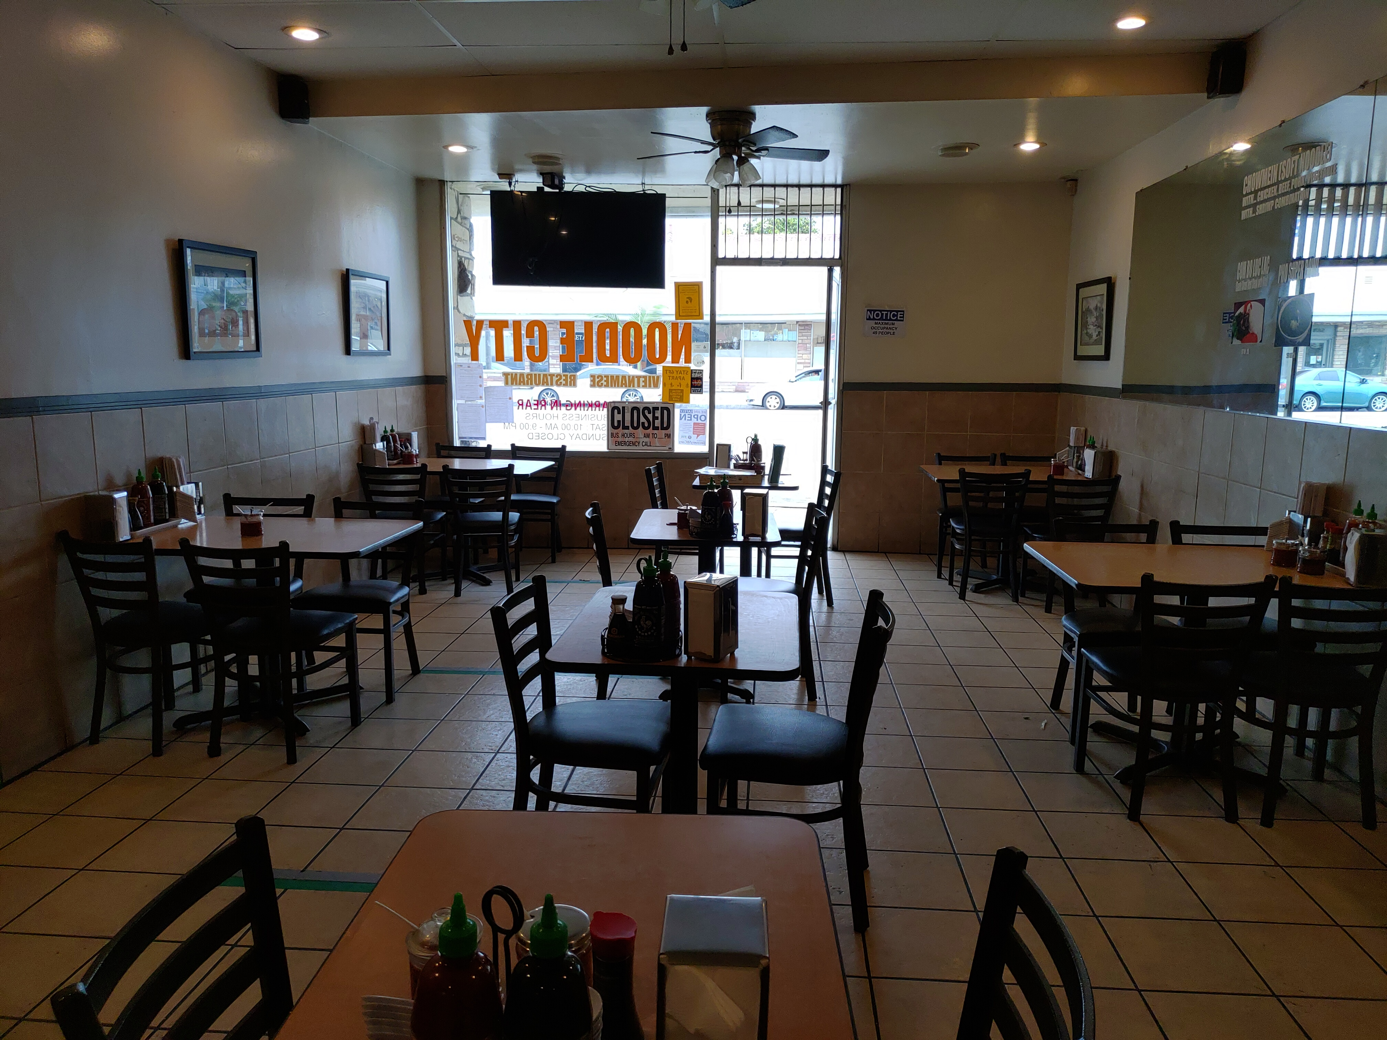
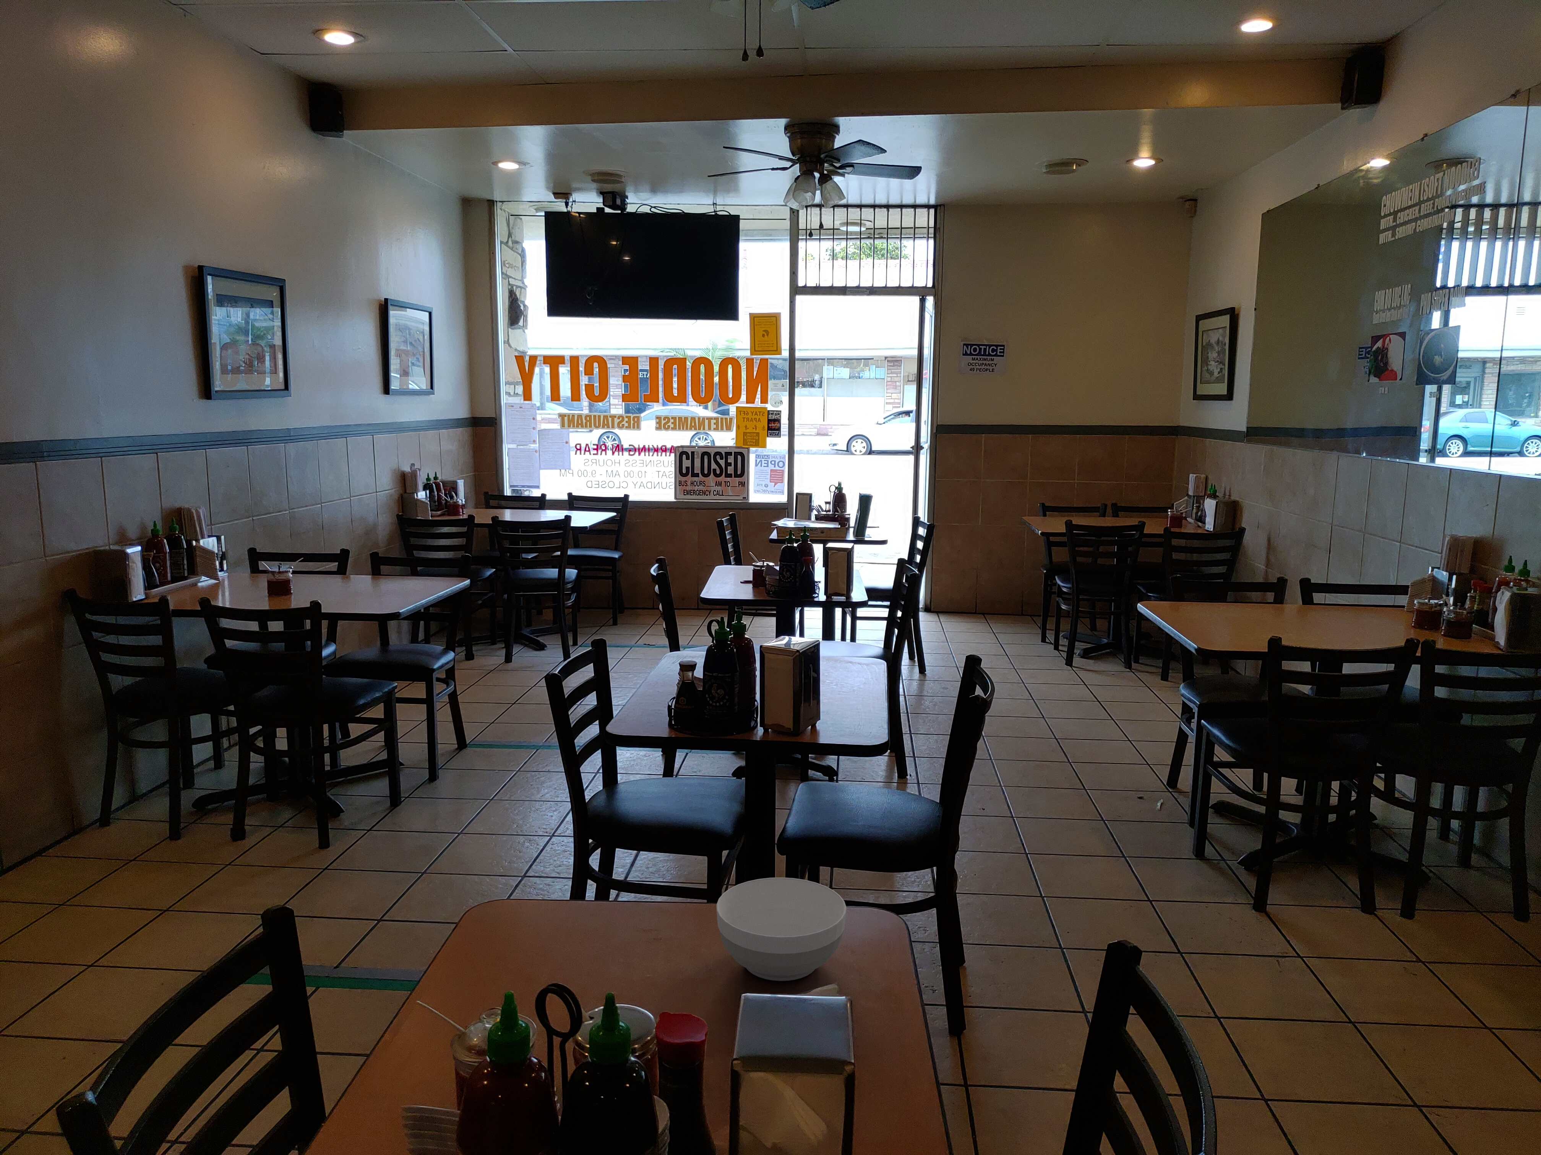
+ bowl (781, 933)
